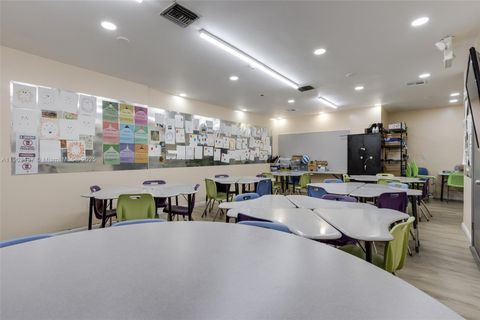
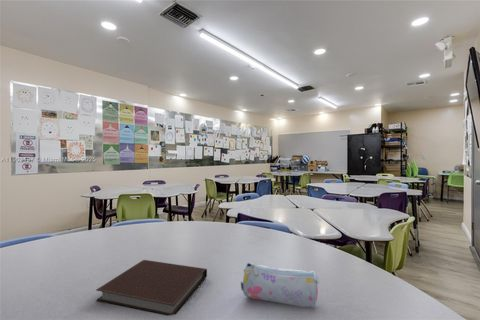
+ pencil case (279, 282)
+ notebook (156, 282)
